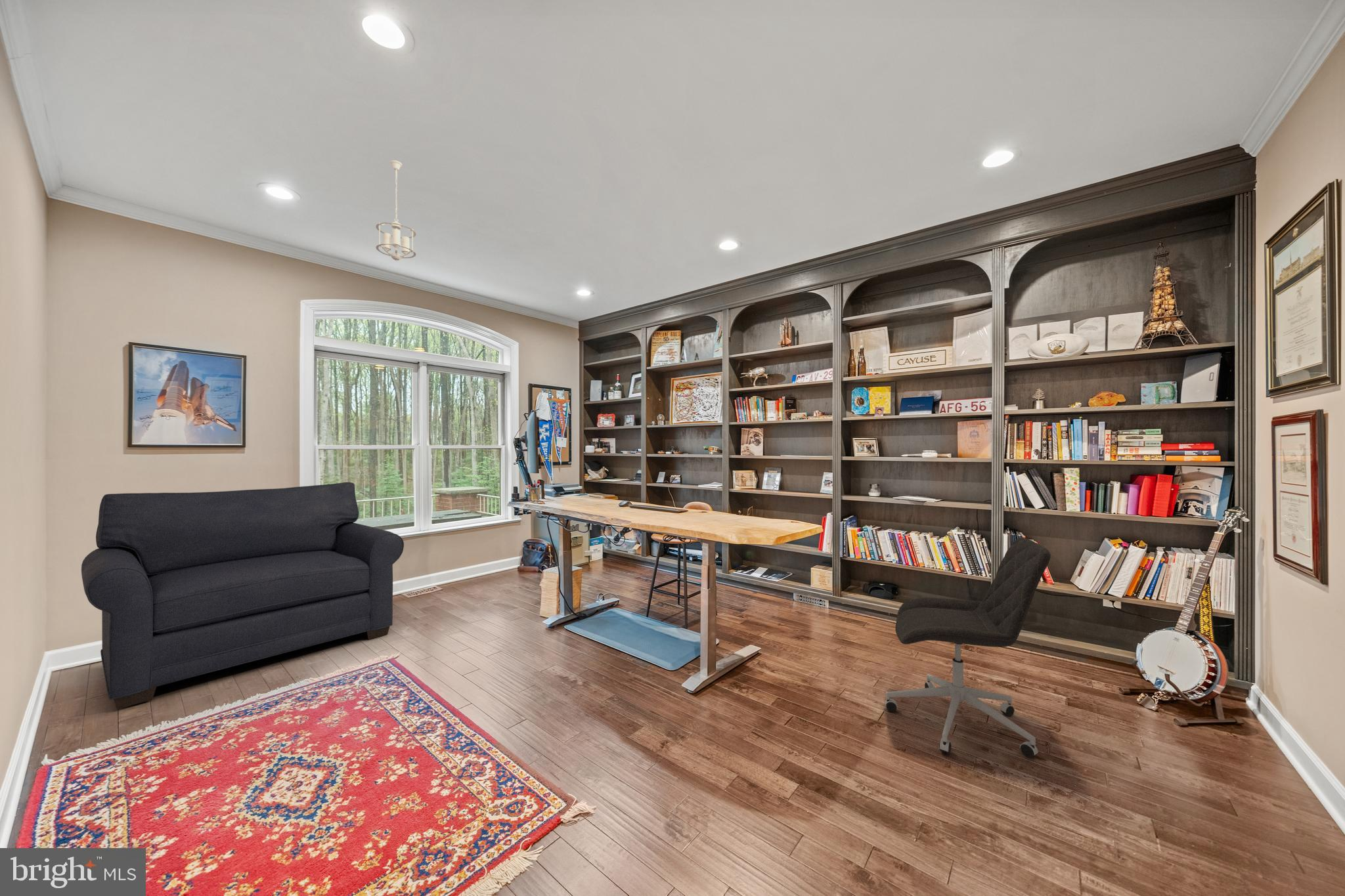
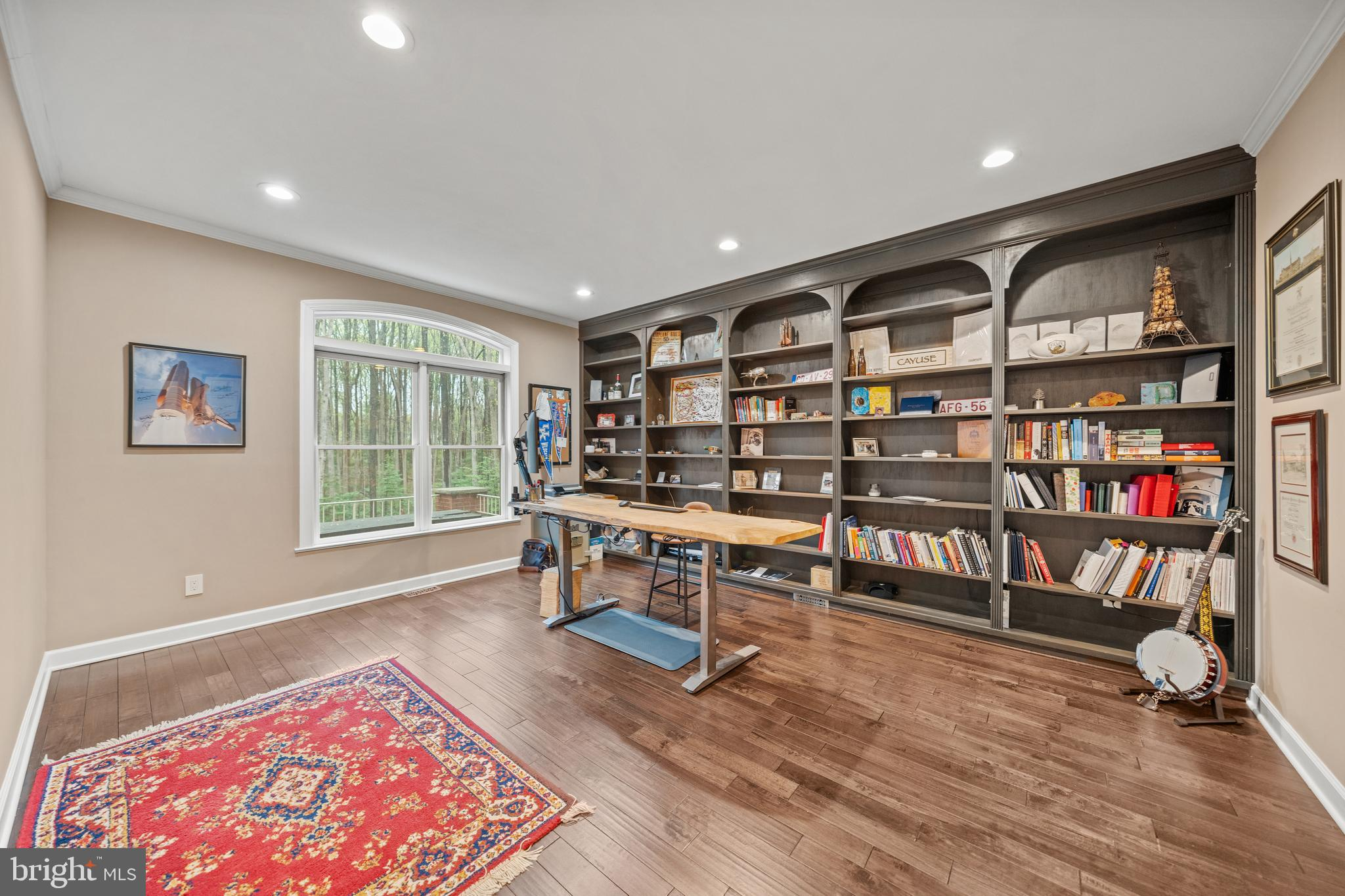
- pendant light (396, 211)
- office chair (961, 631)
- sofa (257, 568)
